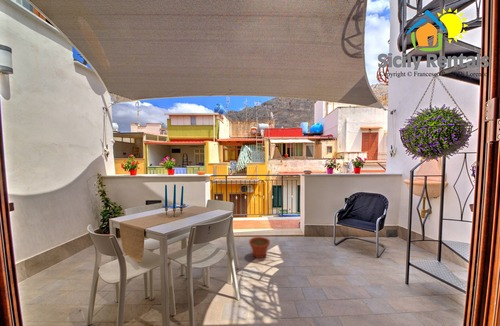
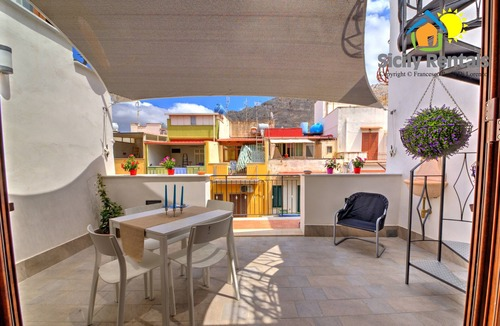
- plant pot (259, 248)
